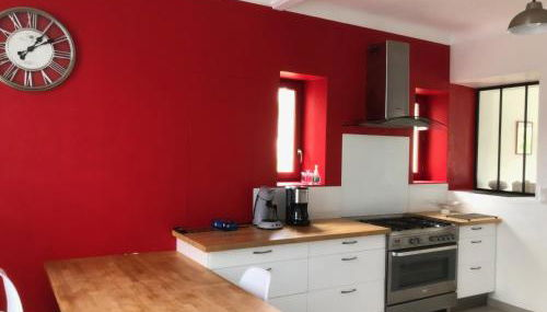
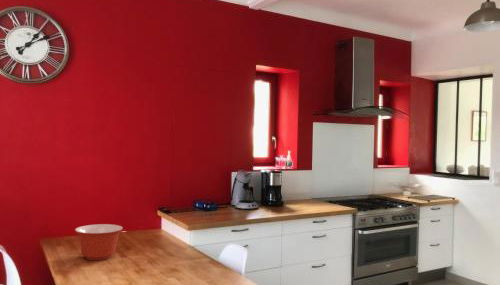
+ mixing bowl (98, 242)
